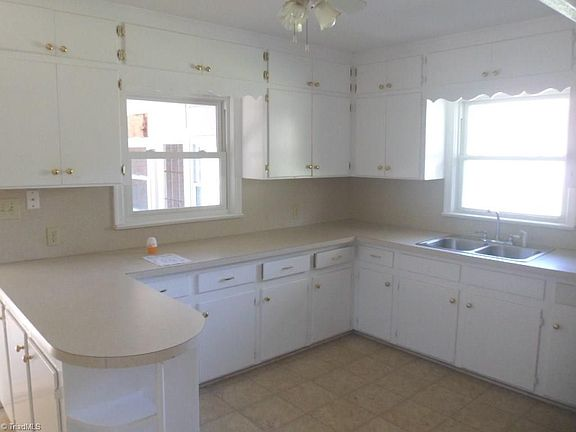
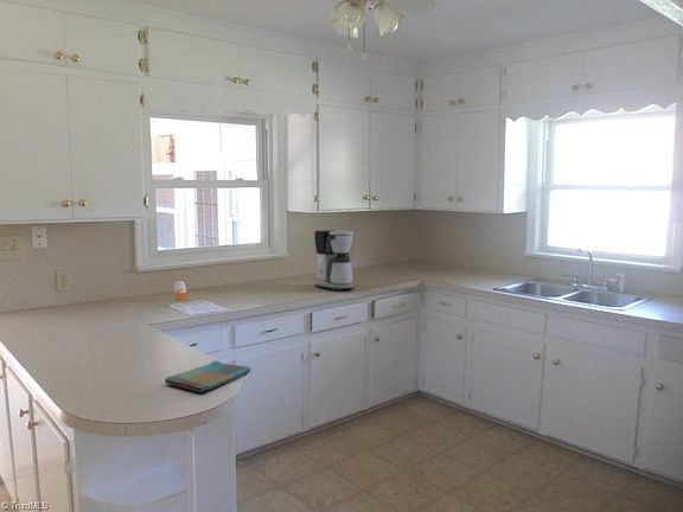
+ dish towel (209, 375)
+ coffee maker (331, 258)
